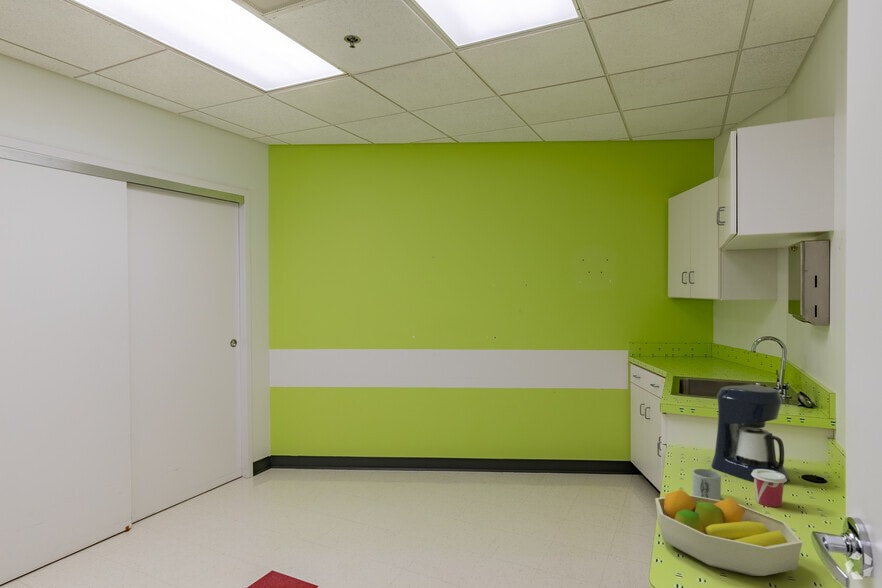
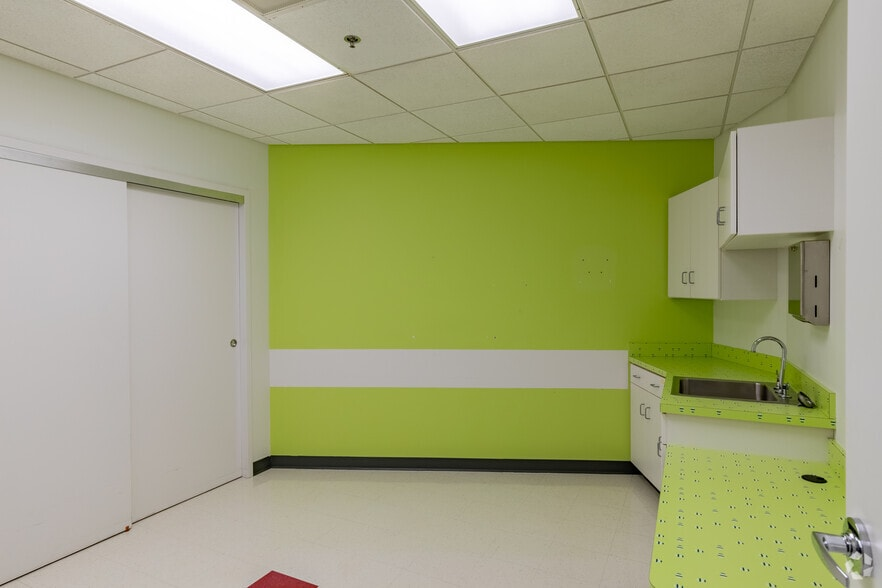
- mug (706, 484)
- coffee maker (749, 429)
- fruit bowl (721, 527)
- cup (768, 488)
